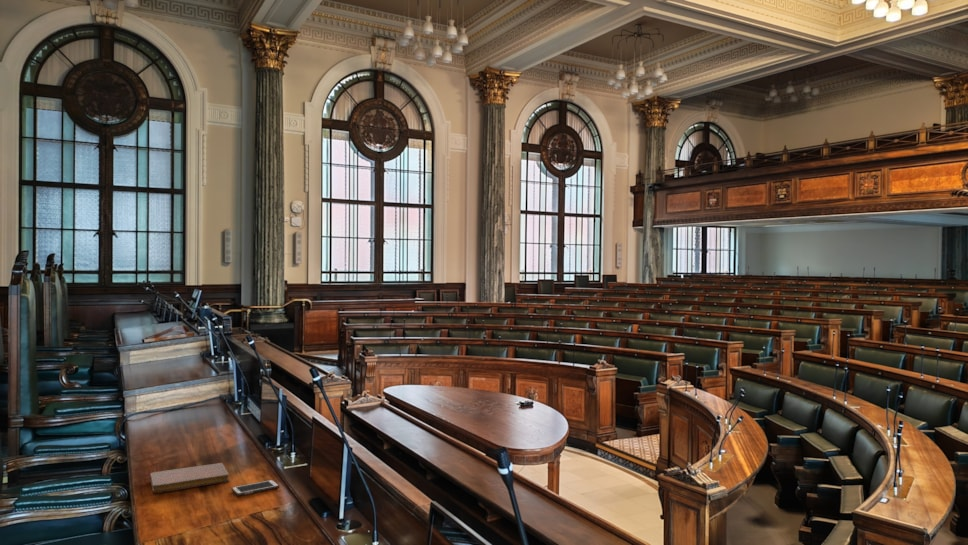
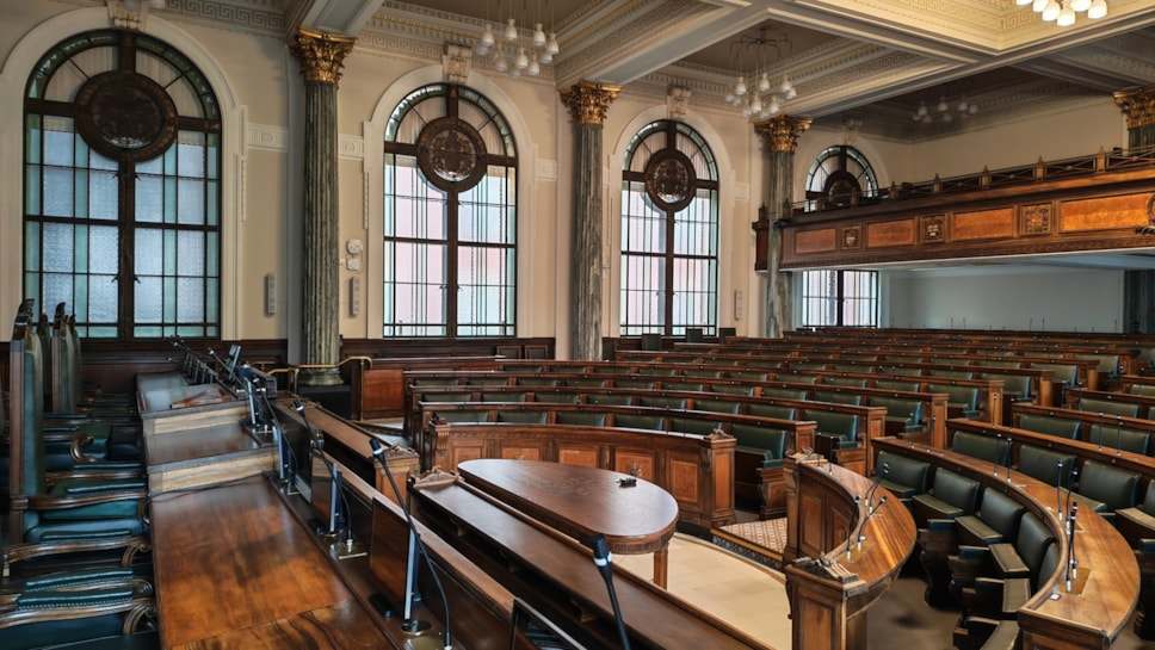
- notebook (189, 476)
- cell phone (255, 487)
